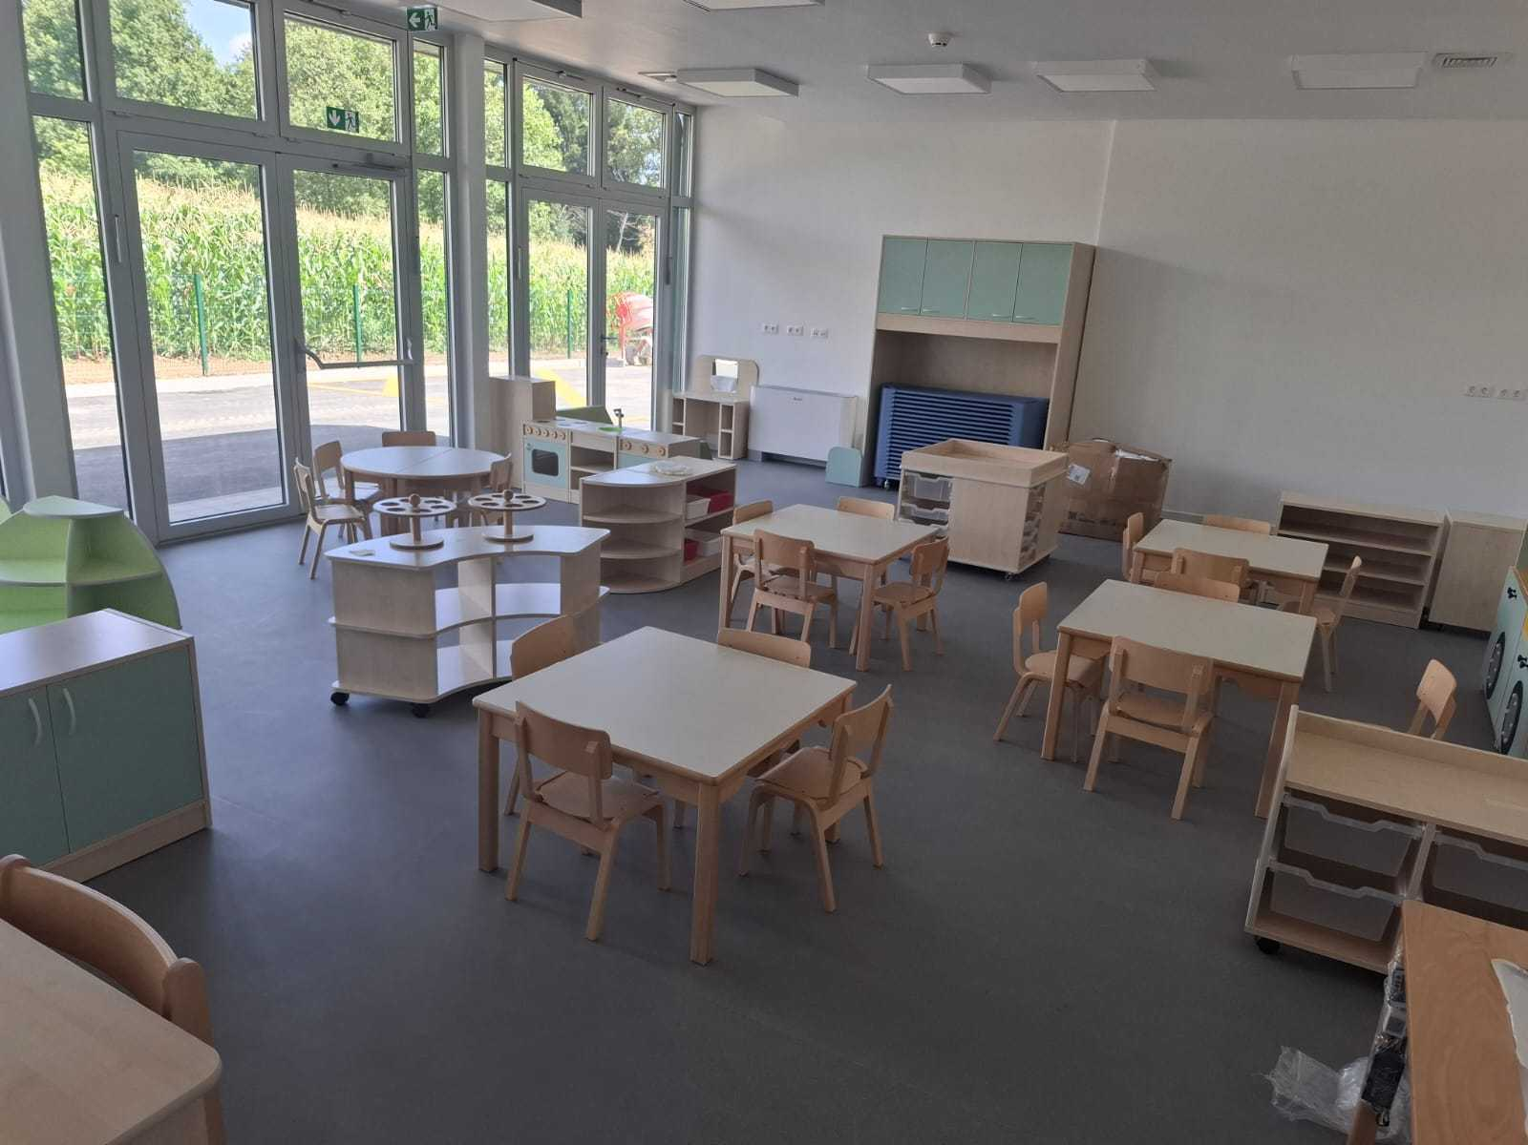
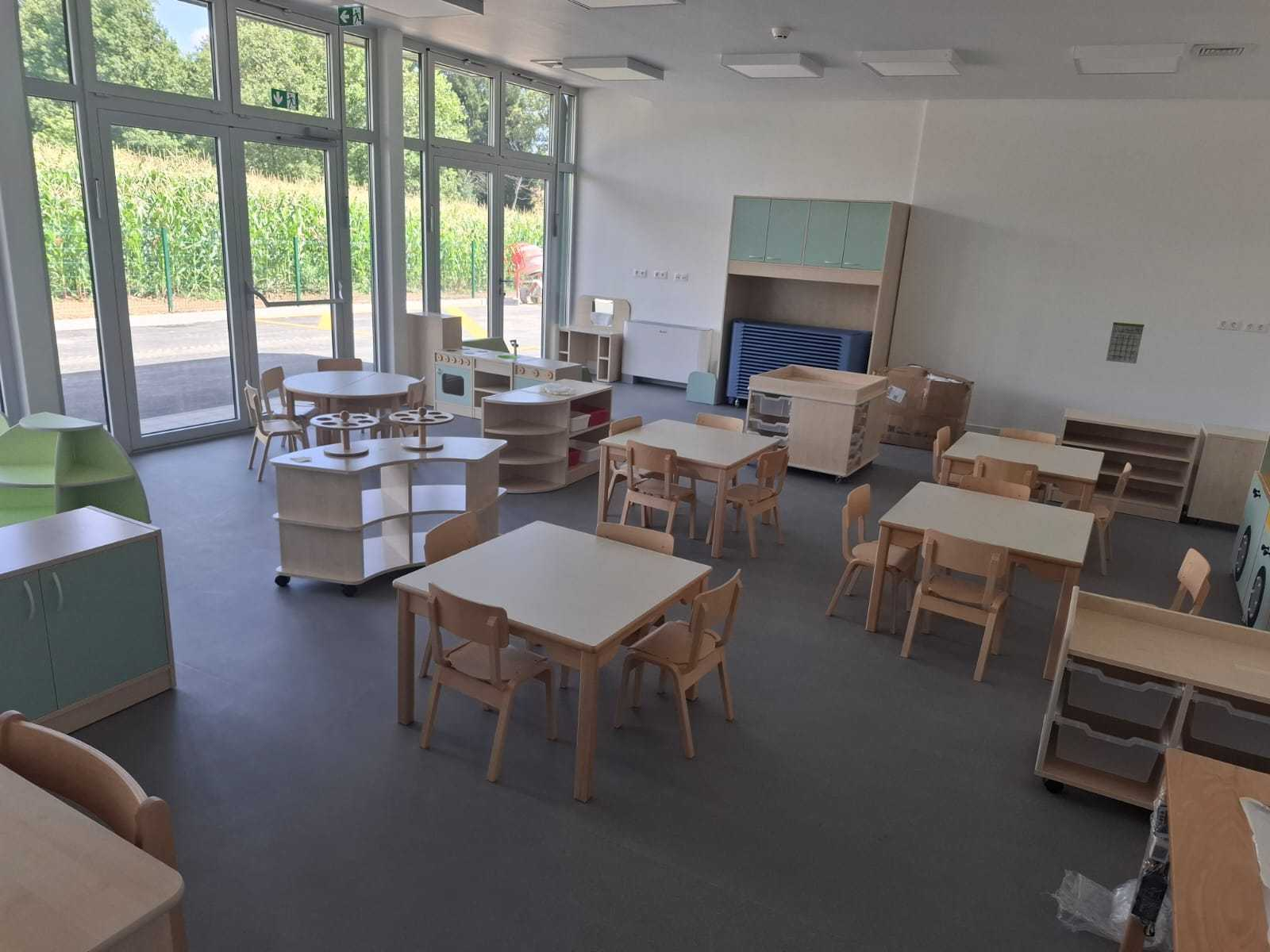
+ calendar (1126, 338)
